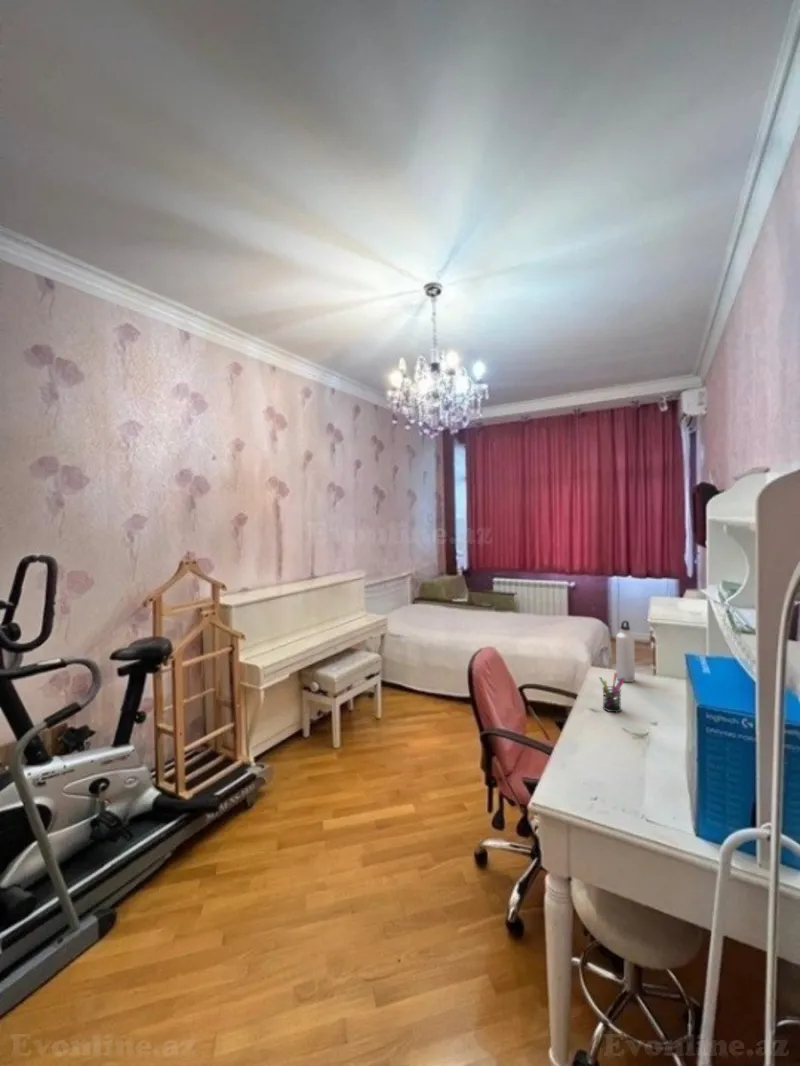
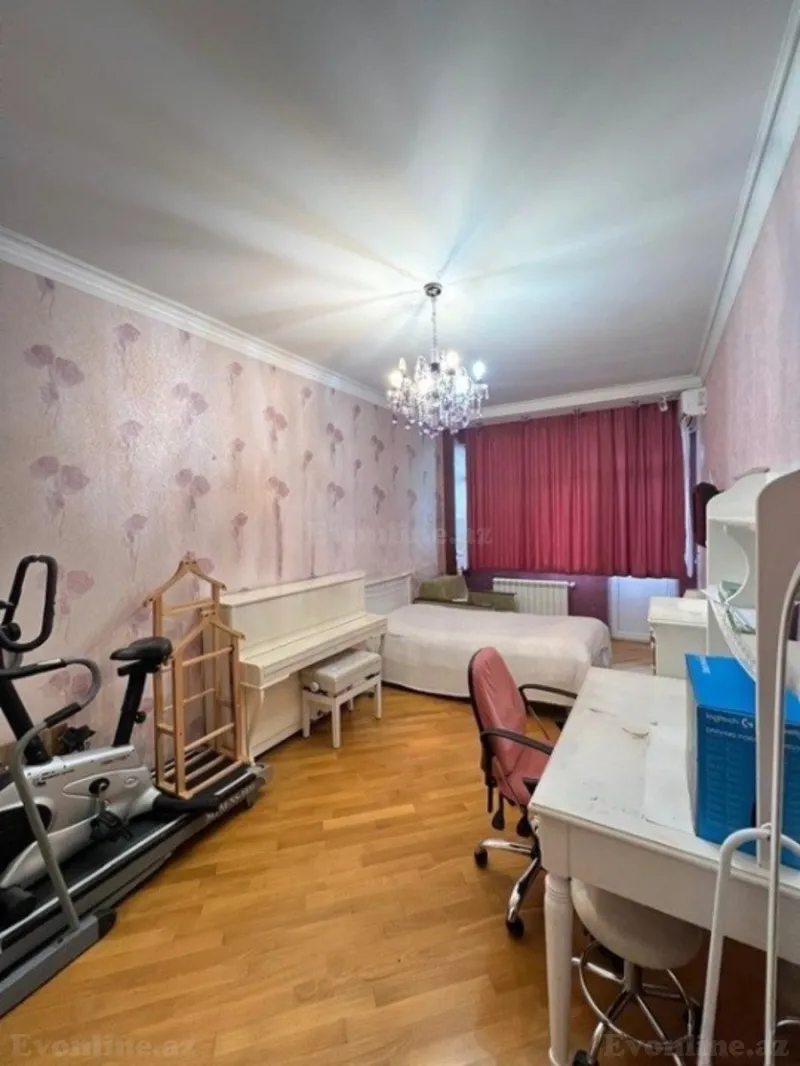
- pen holder (610, 690)
- water bottle (625, 650)
